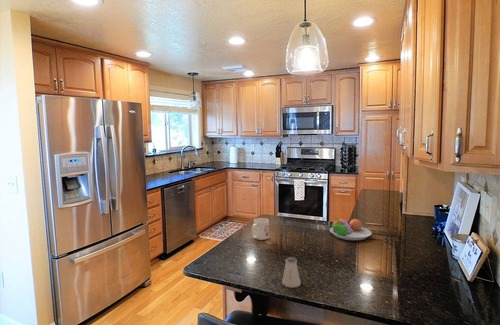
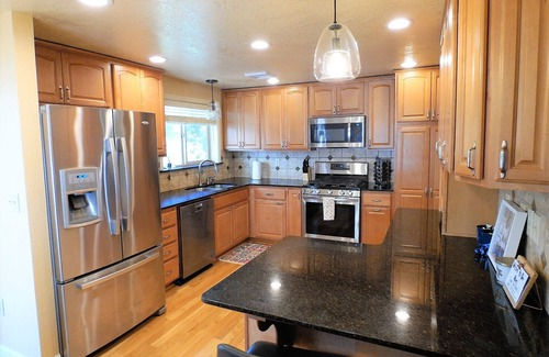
- fruit bowl (348, 227)
- mug (259, 229)
- saltshaker (291, 270)
